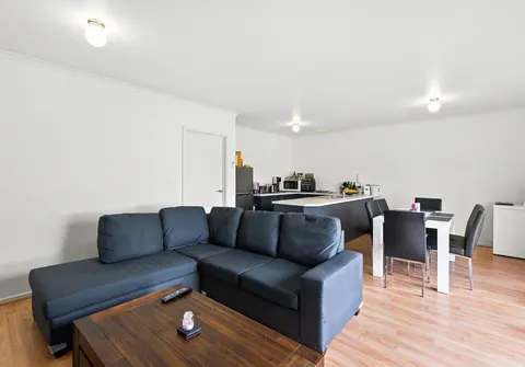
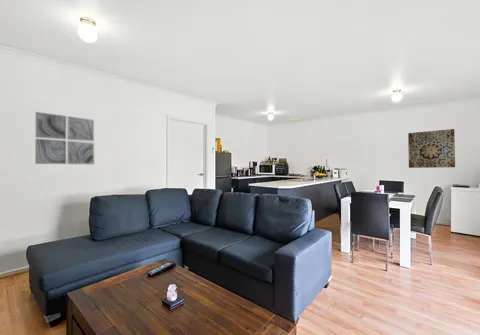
+ wall art (430, 149)
+ wall art (67, 139)
